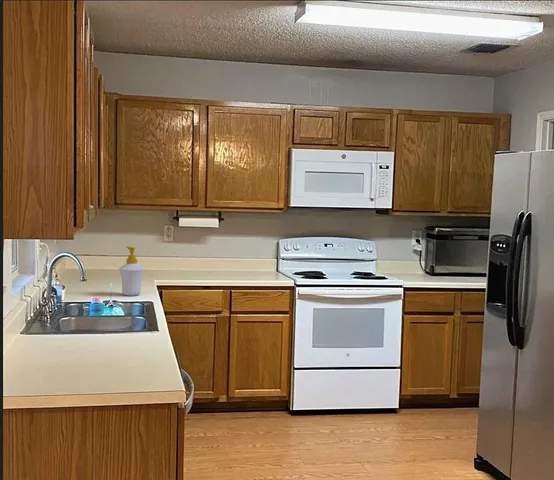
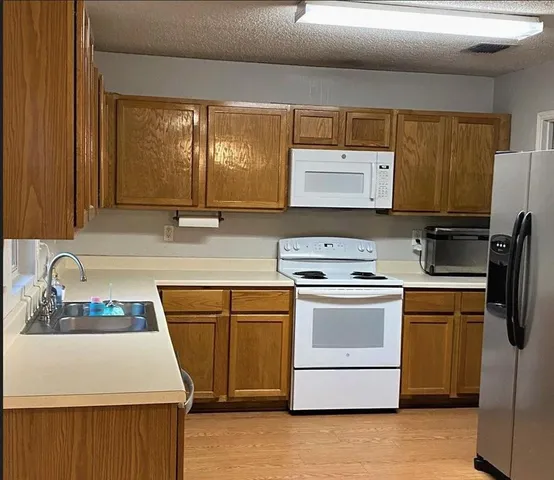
- soap bottle (131, 270)
